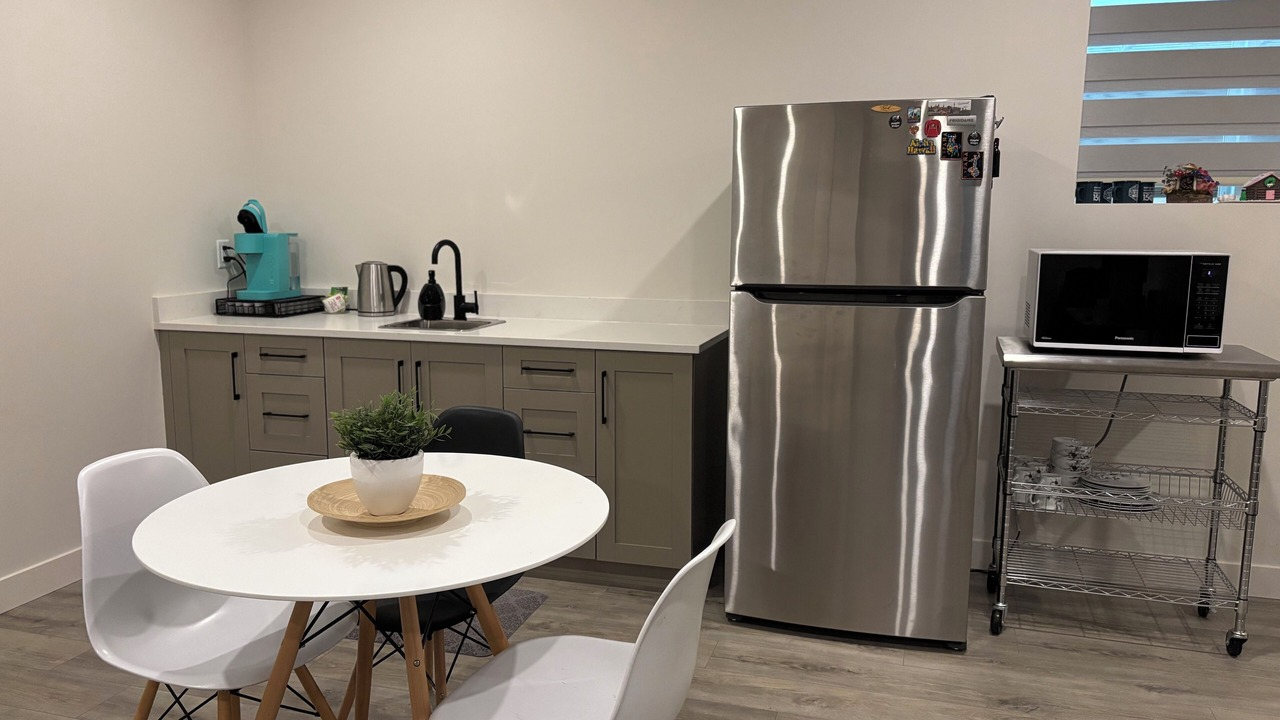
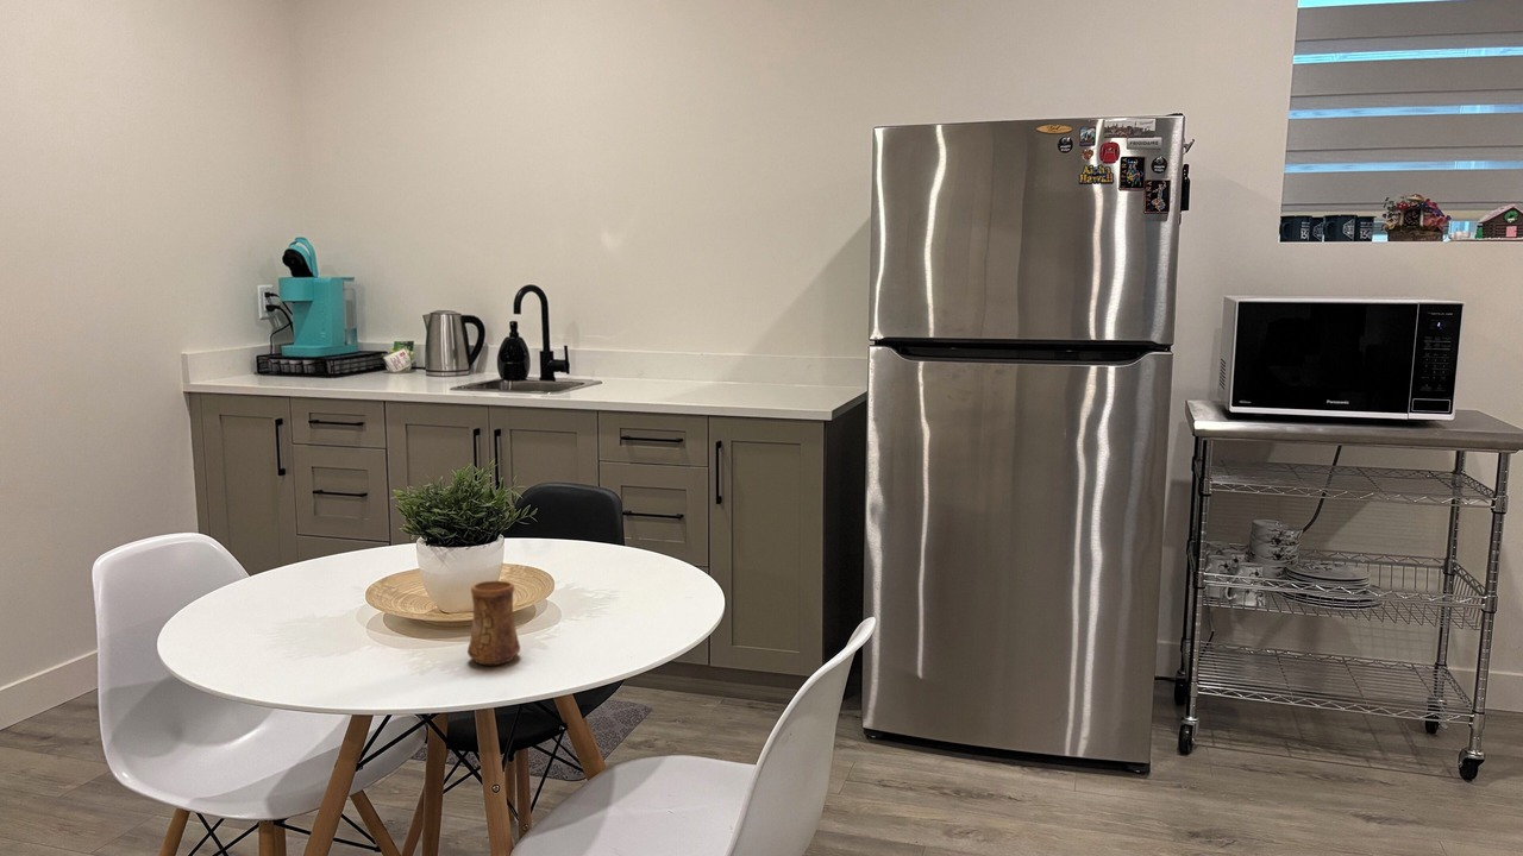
+ cup (493, 622)
